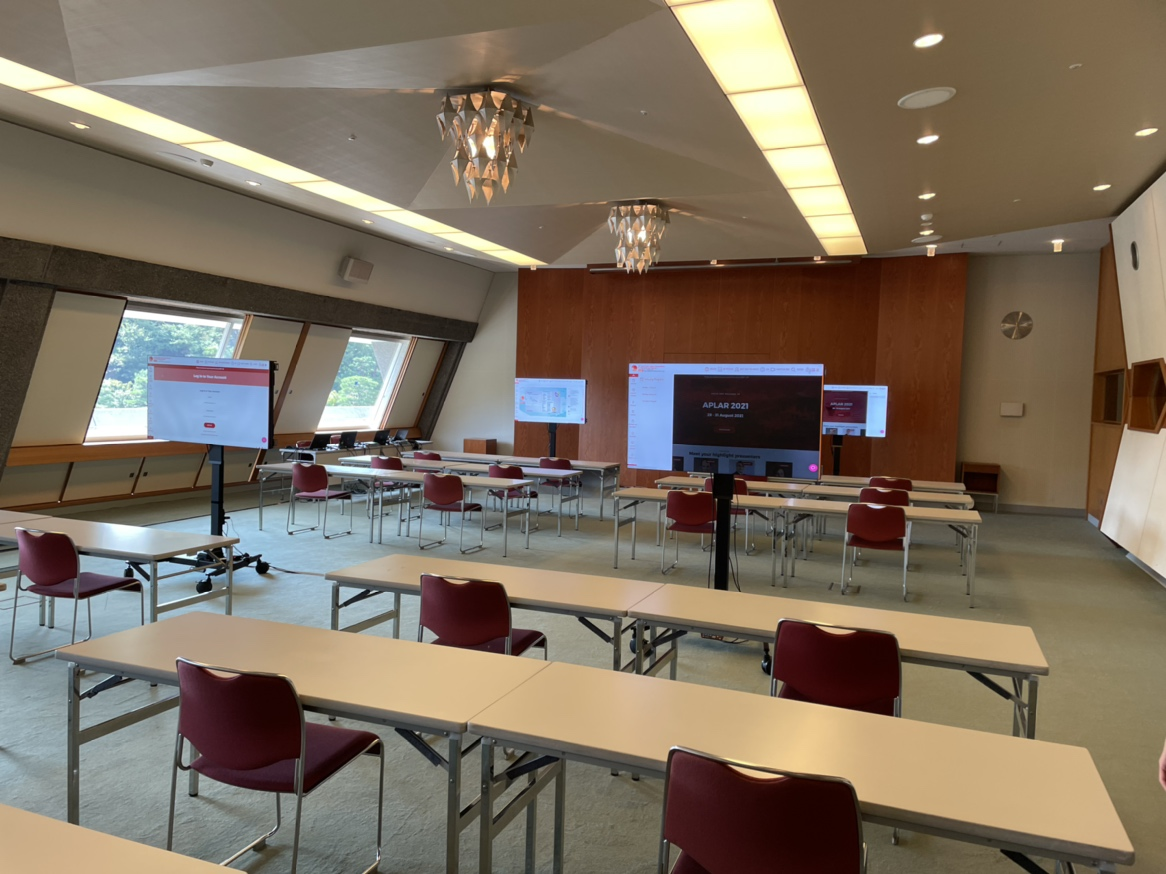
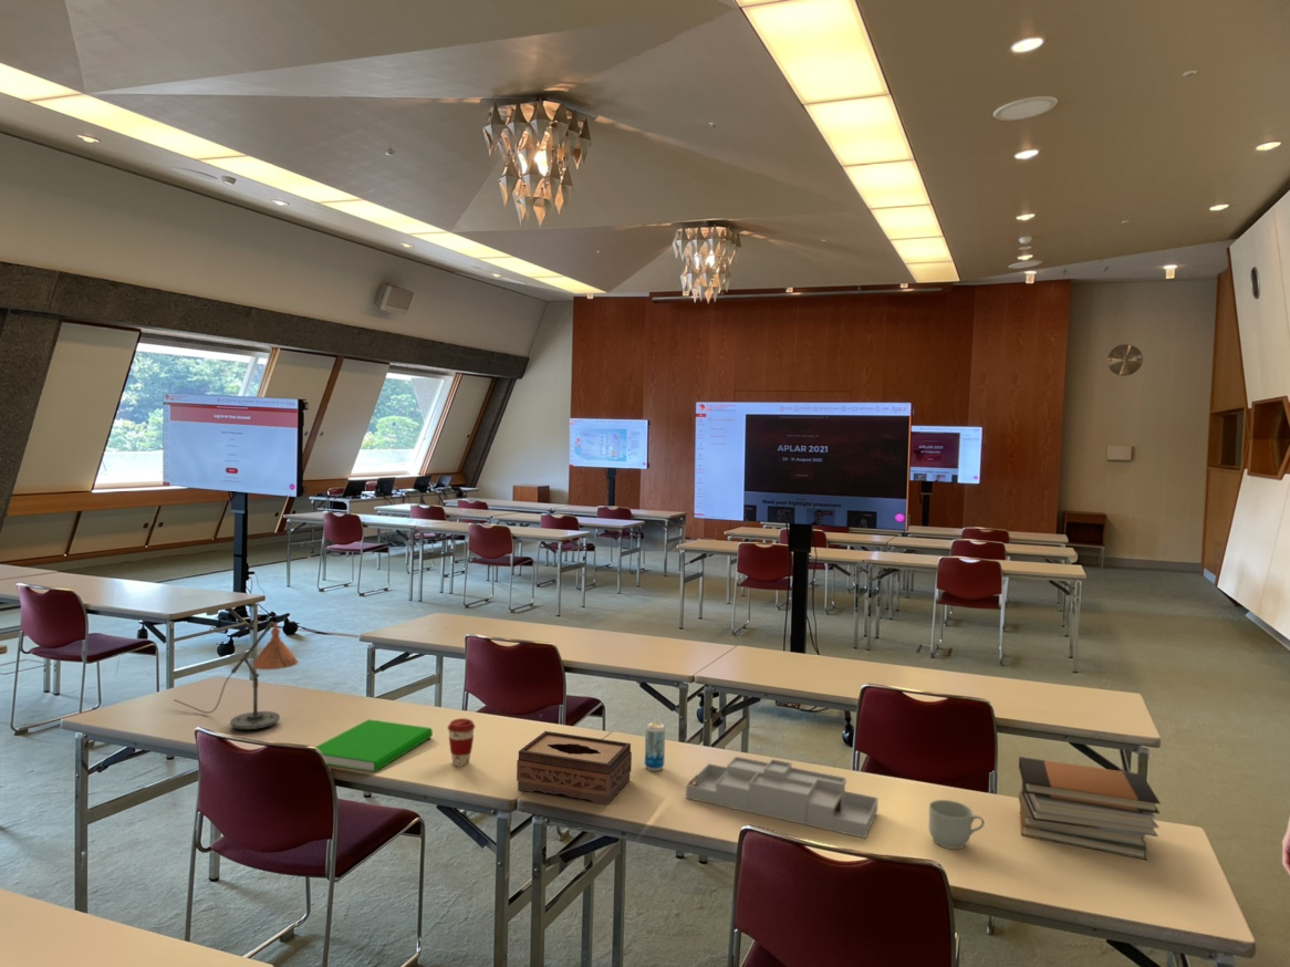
+ book stack (1083, 805)
+ beverage can (654, 746)
+ book (372, 744)
+ desk organizer (781, 788)
+ tissue box (574, 766)
+ desk lamp (231, 669)
+ mug (956, 825)
+ coffee cup (460, 742)
